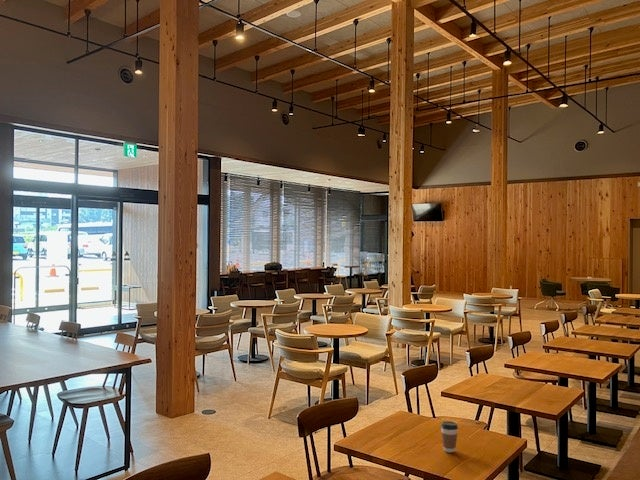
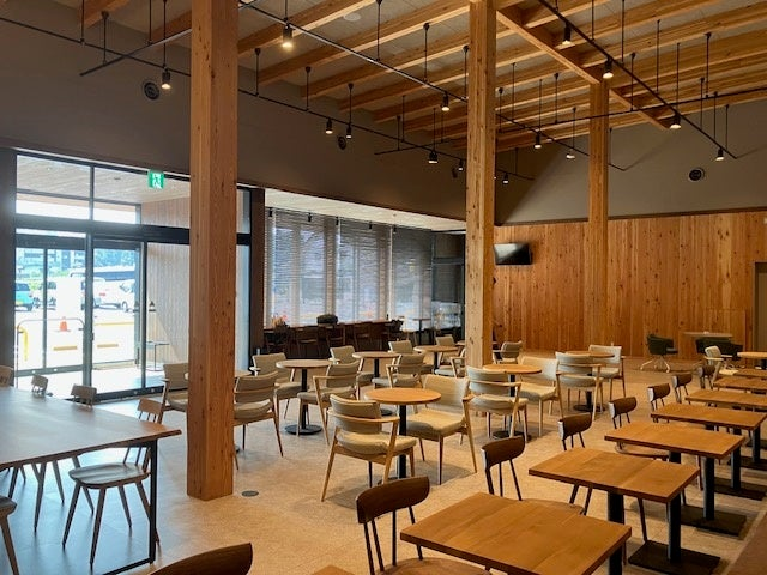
- coffee cup (449, 436)
